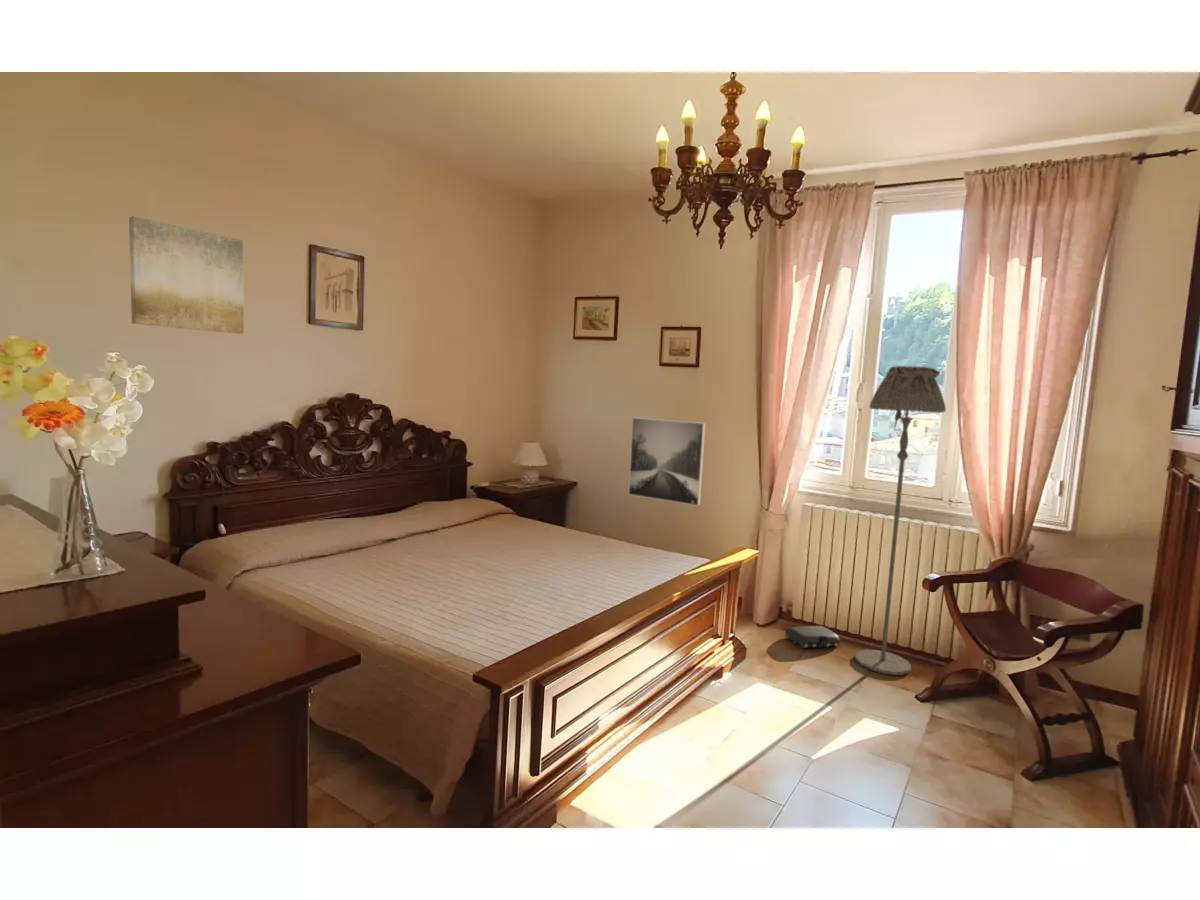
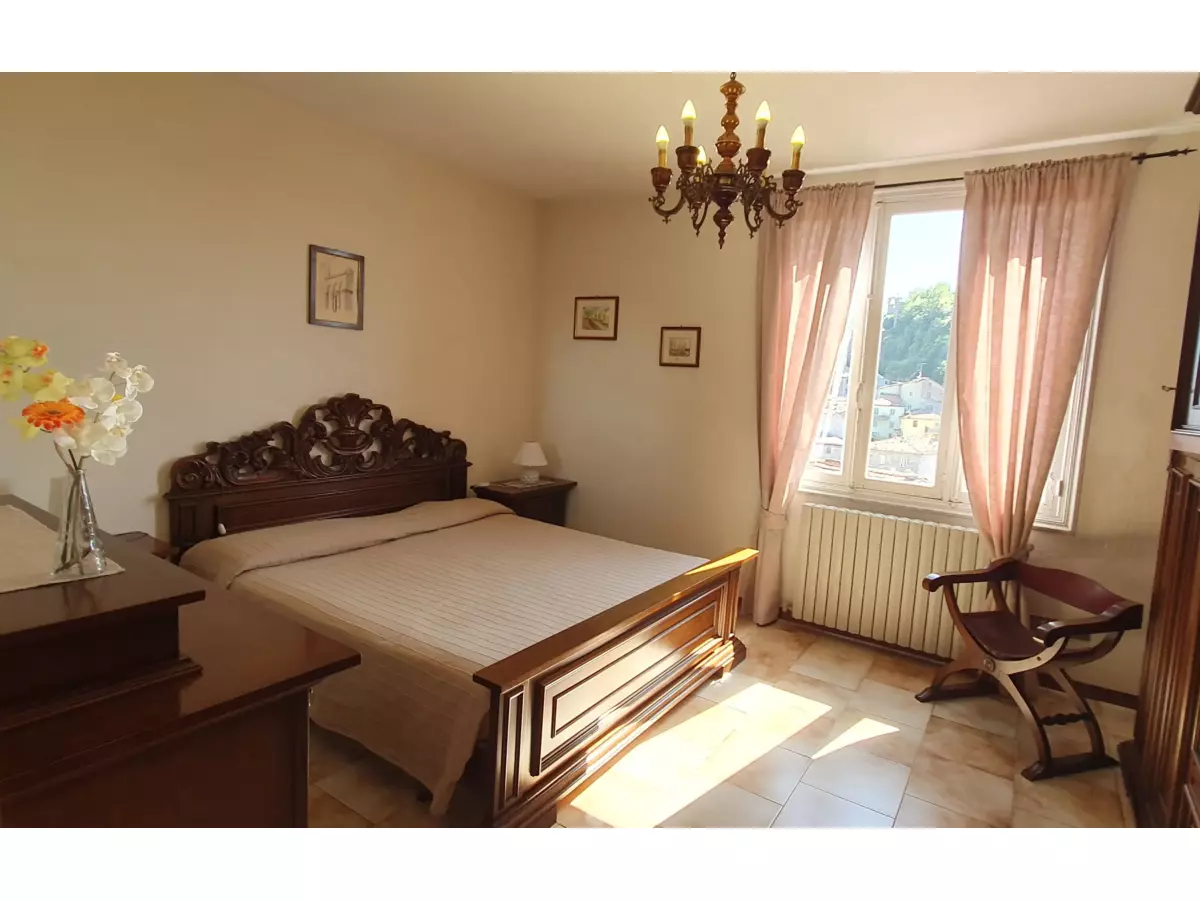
- floor lamp (896, 518)
- bag (812, 635)
- wall art (190, 279)
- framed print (665, 460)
